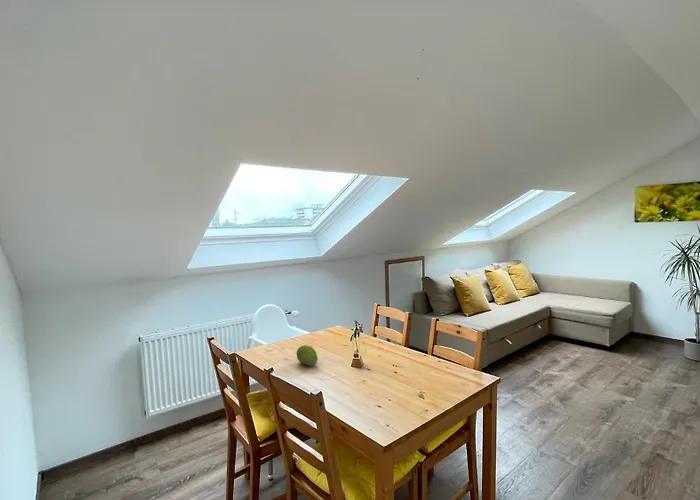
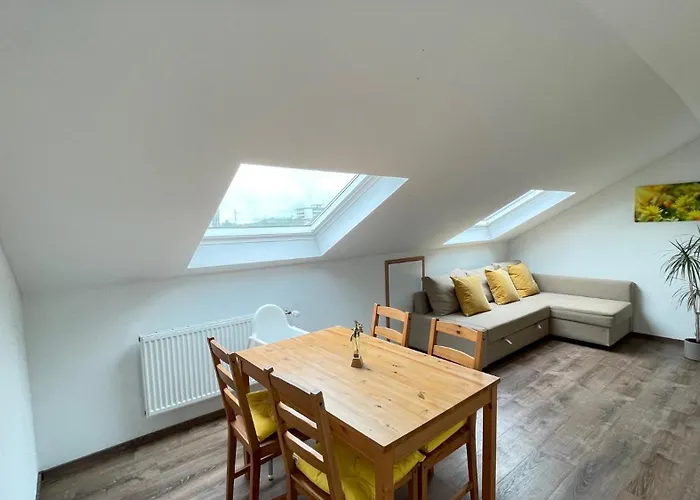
- fruit (307, 355)
